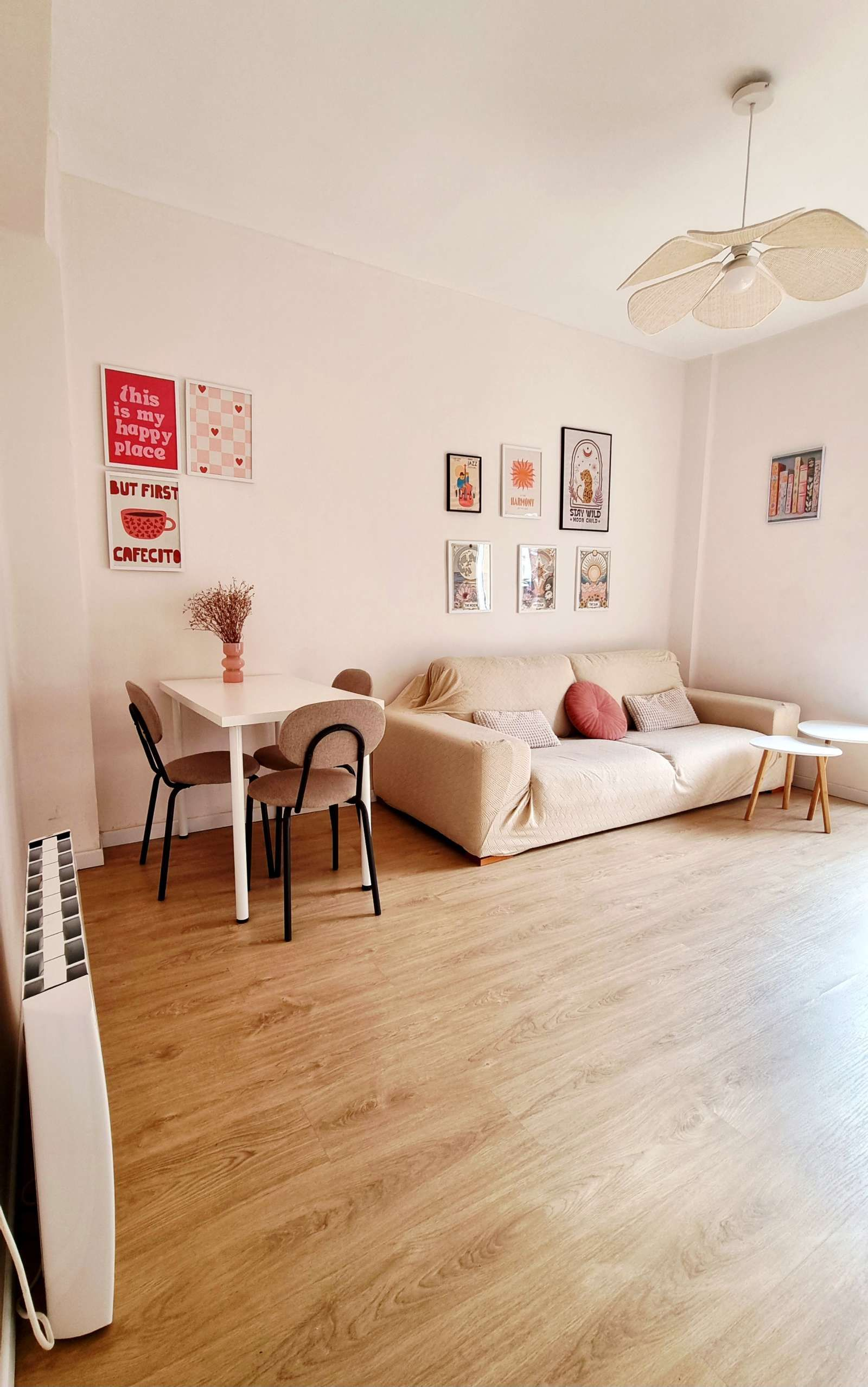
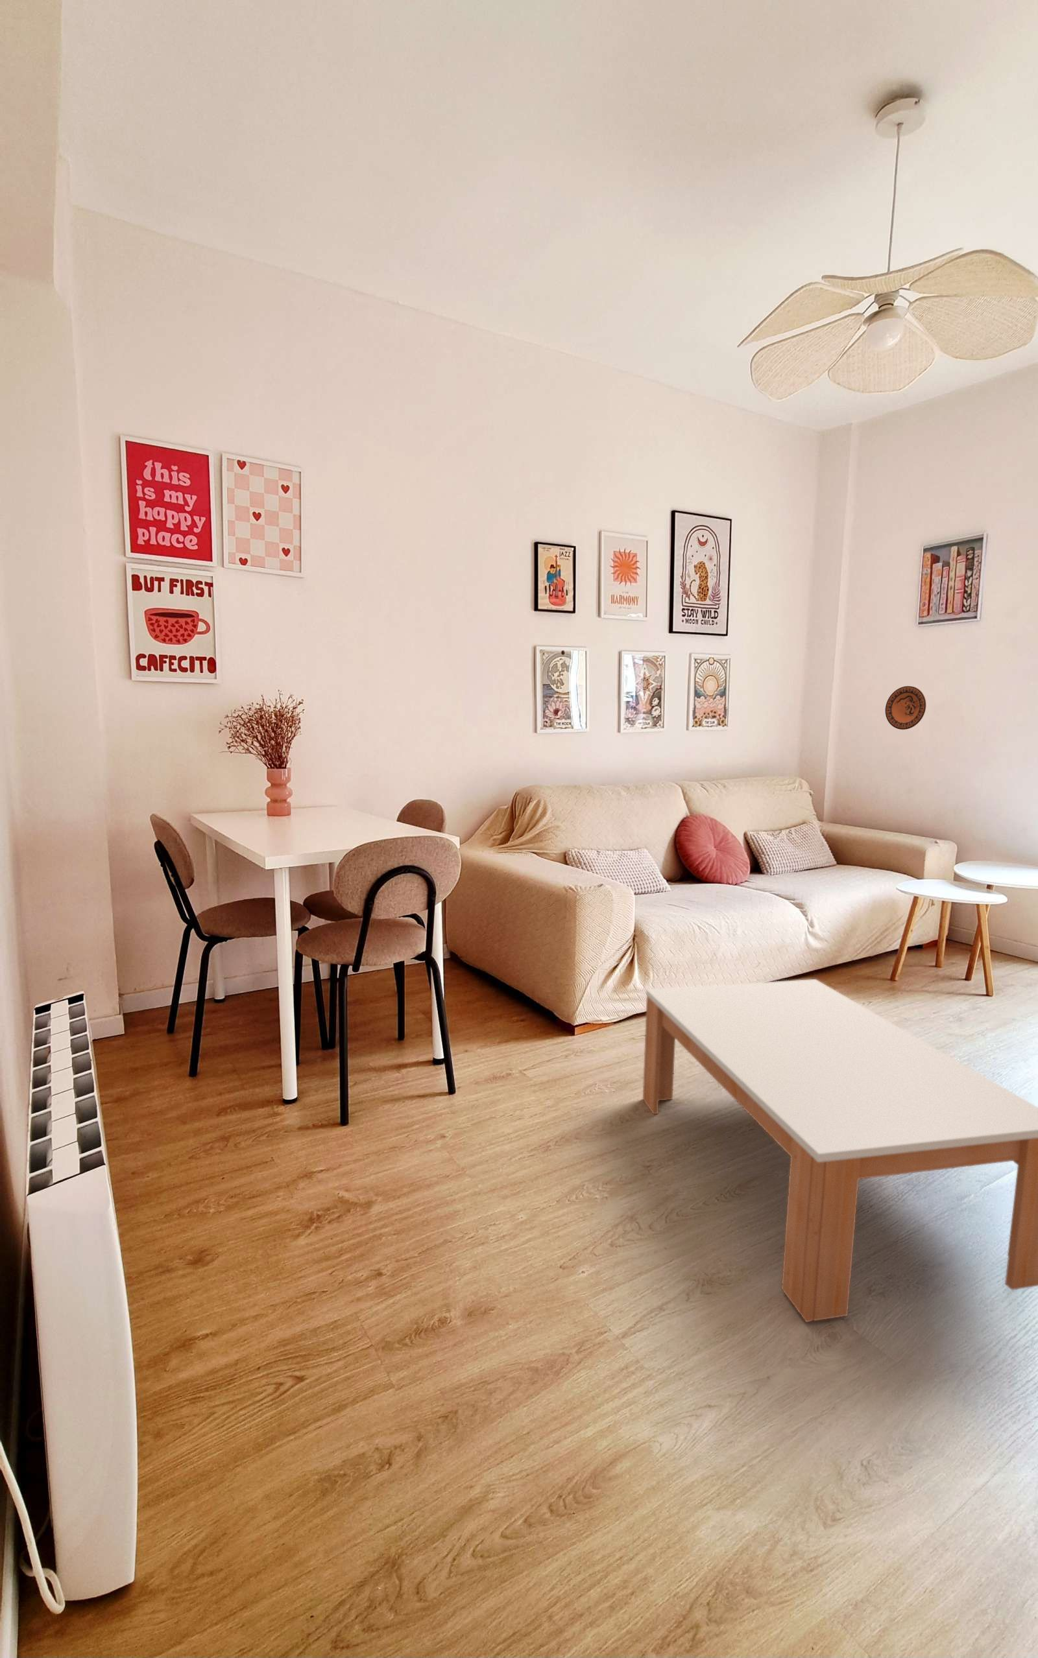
+ decorative plate (905, 708)
+ coffee table (812, 1111)
